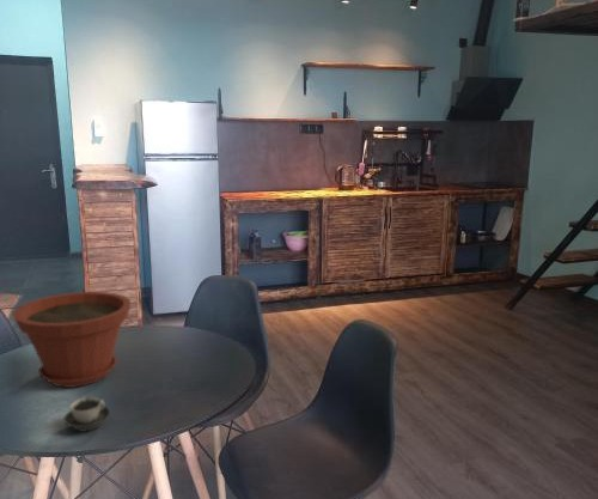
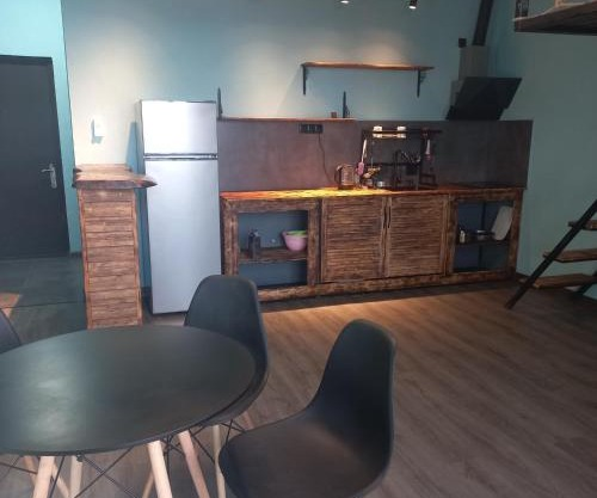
- plant pot (77, 341)
- cup (86, 414)
